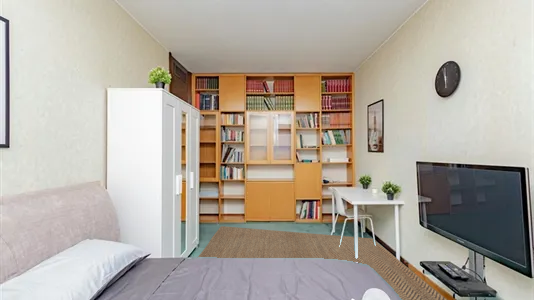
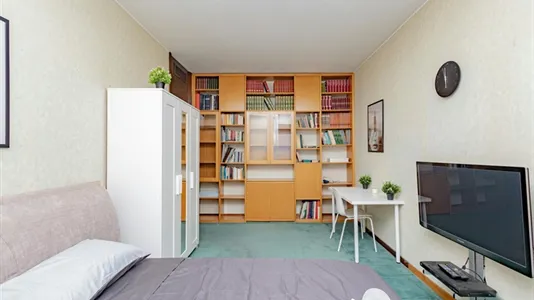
- rug (294, 248)
